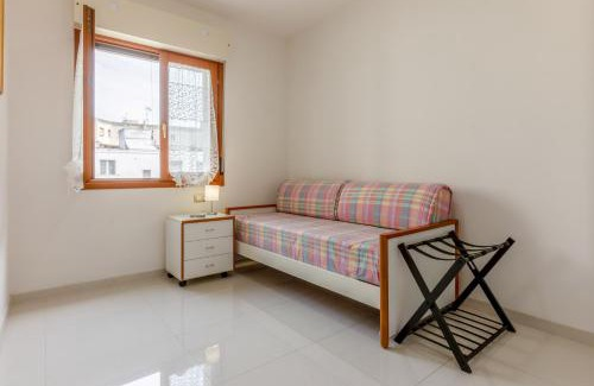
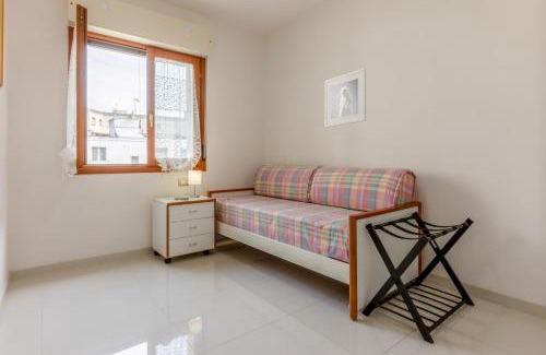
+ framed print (344, 99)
